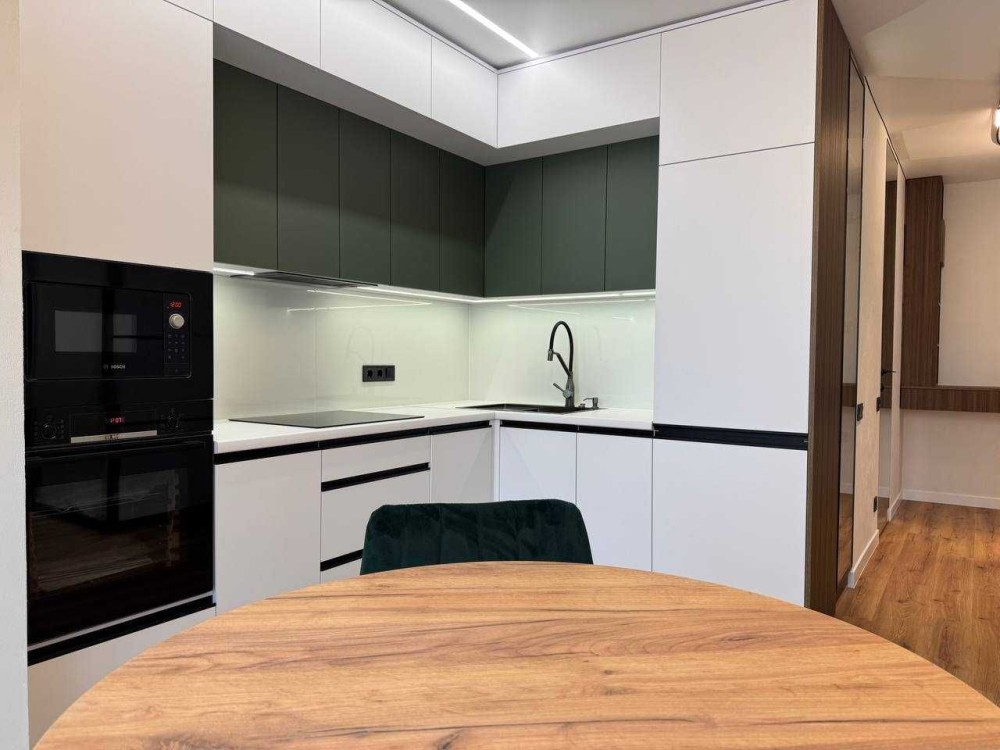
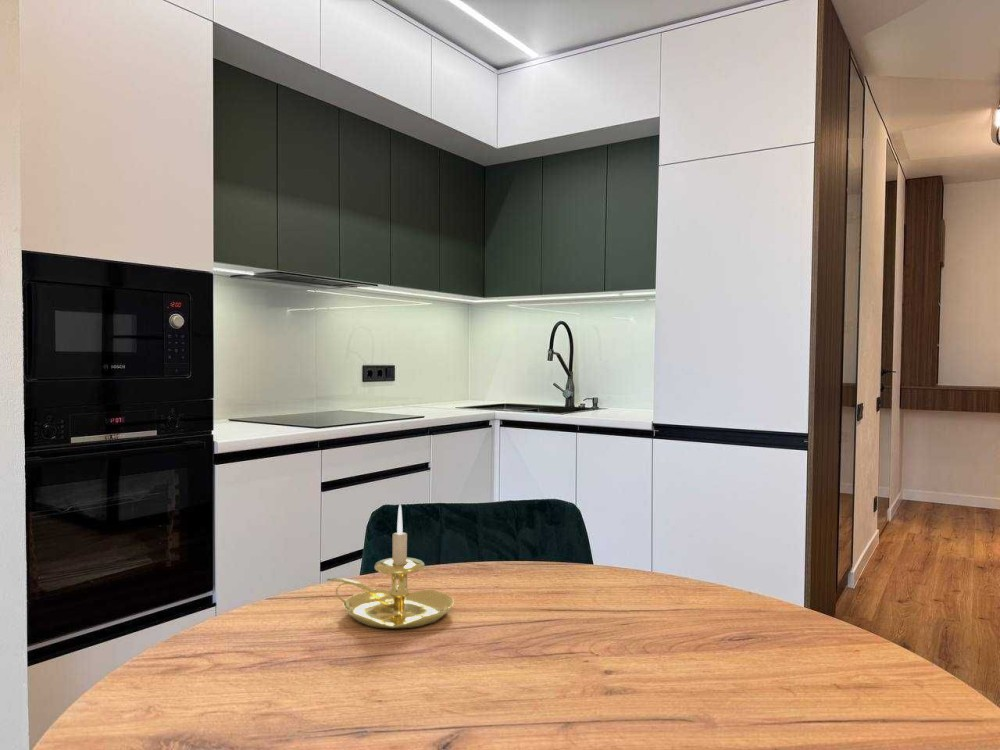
+ candle holder (390, 559)
